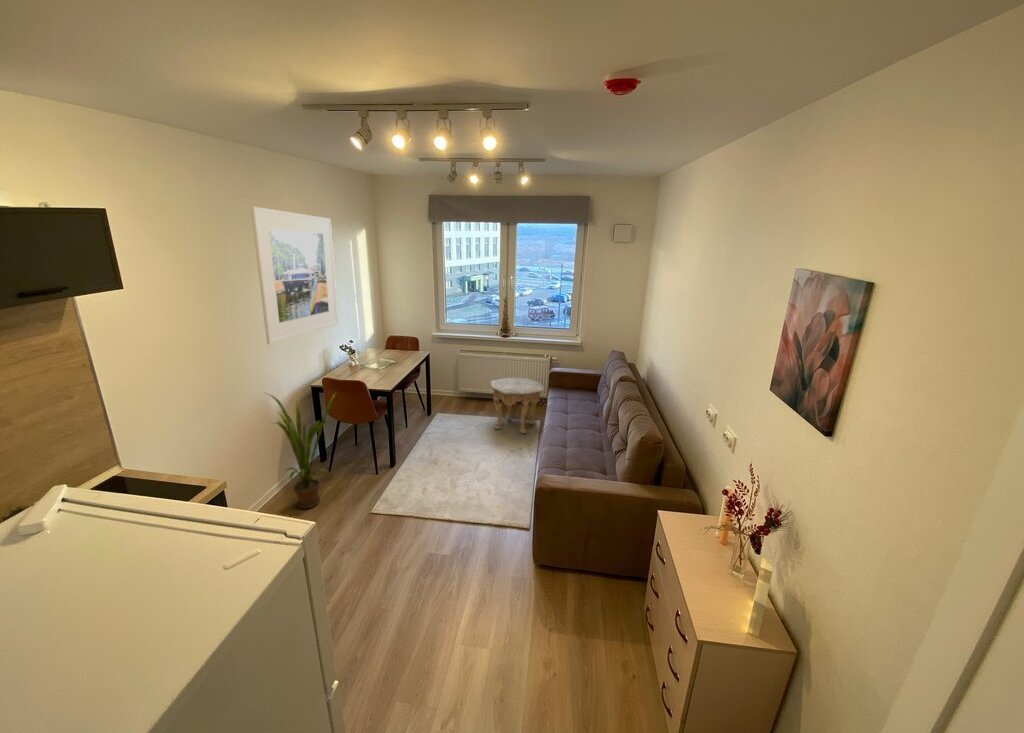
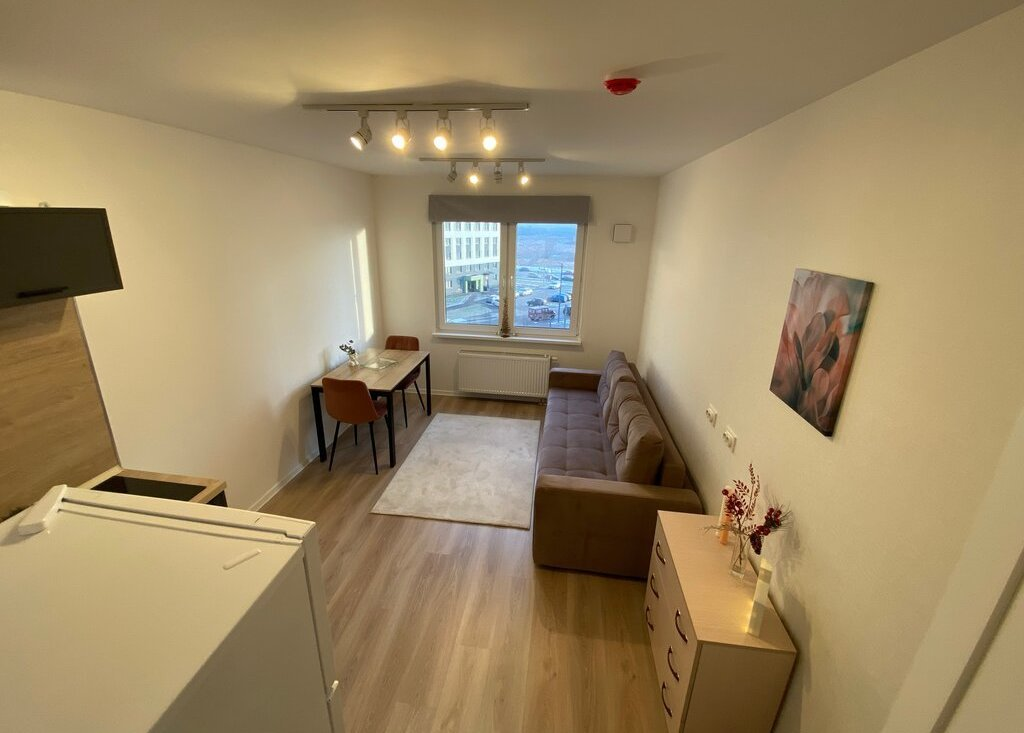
- house plant (296, 451)
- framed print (301, 275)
- side table (515, 403)
